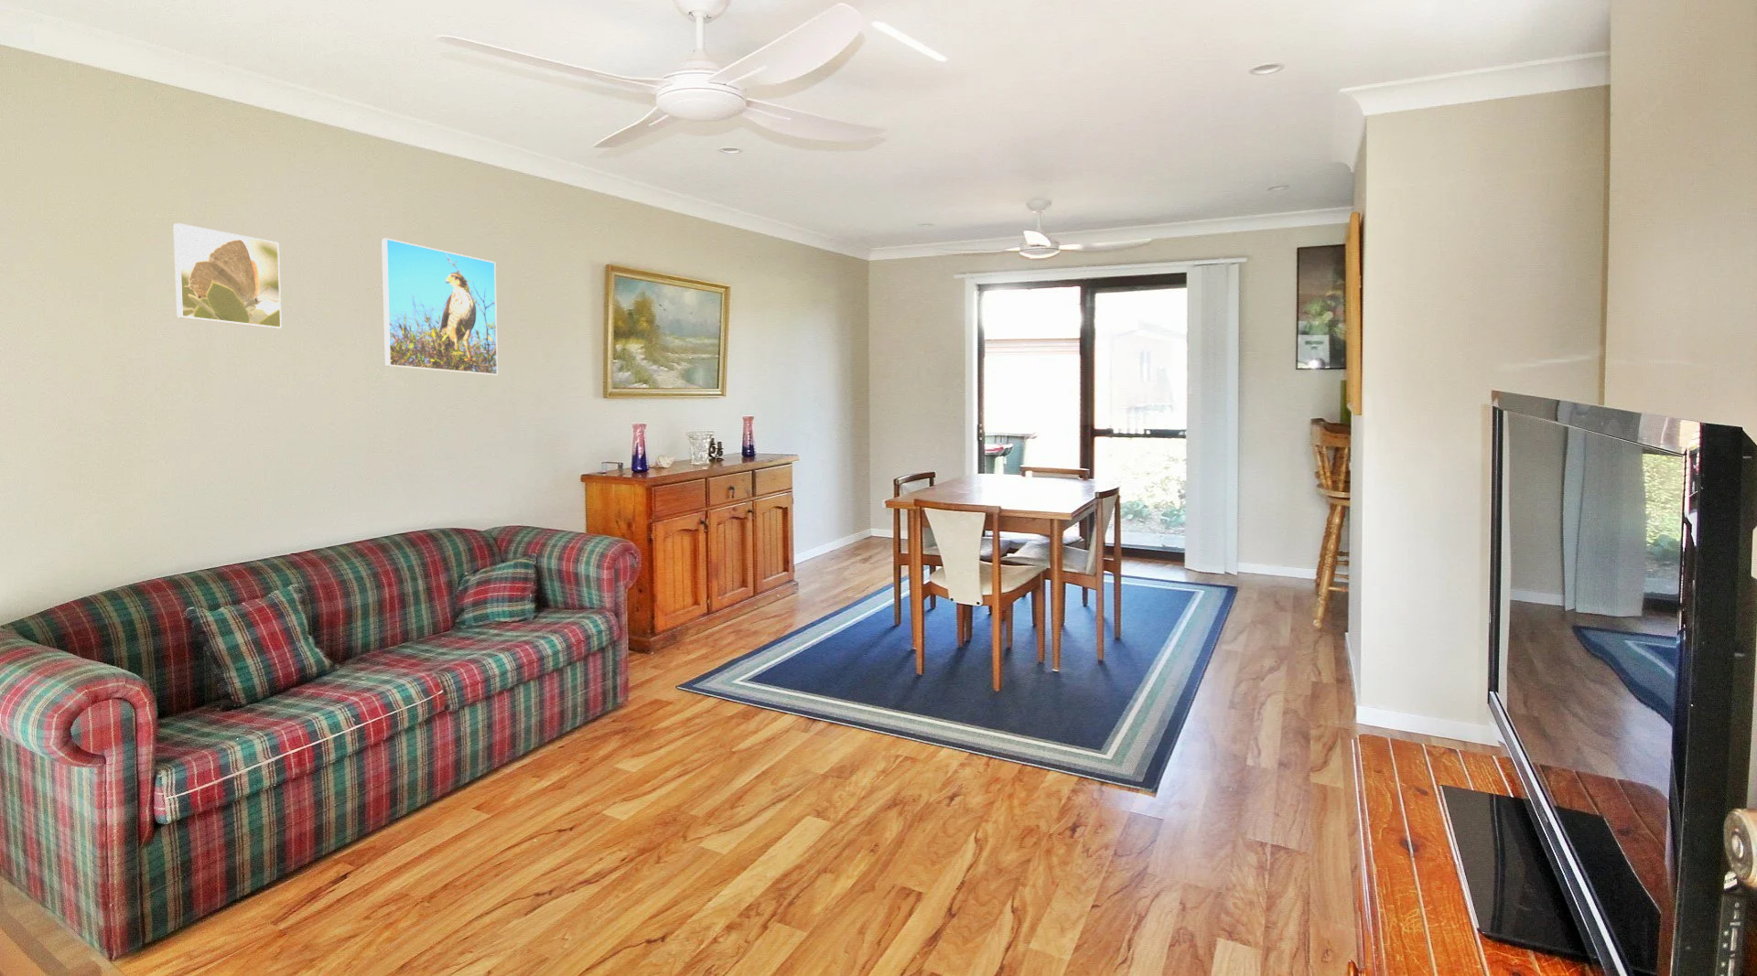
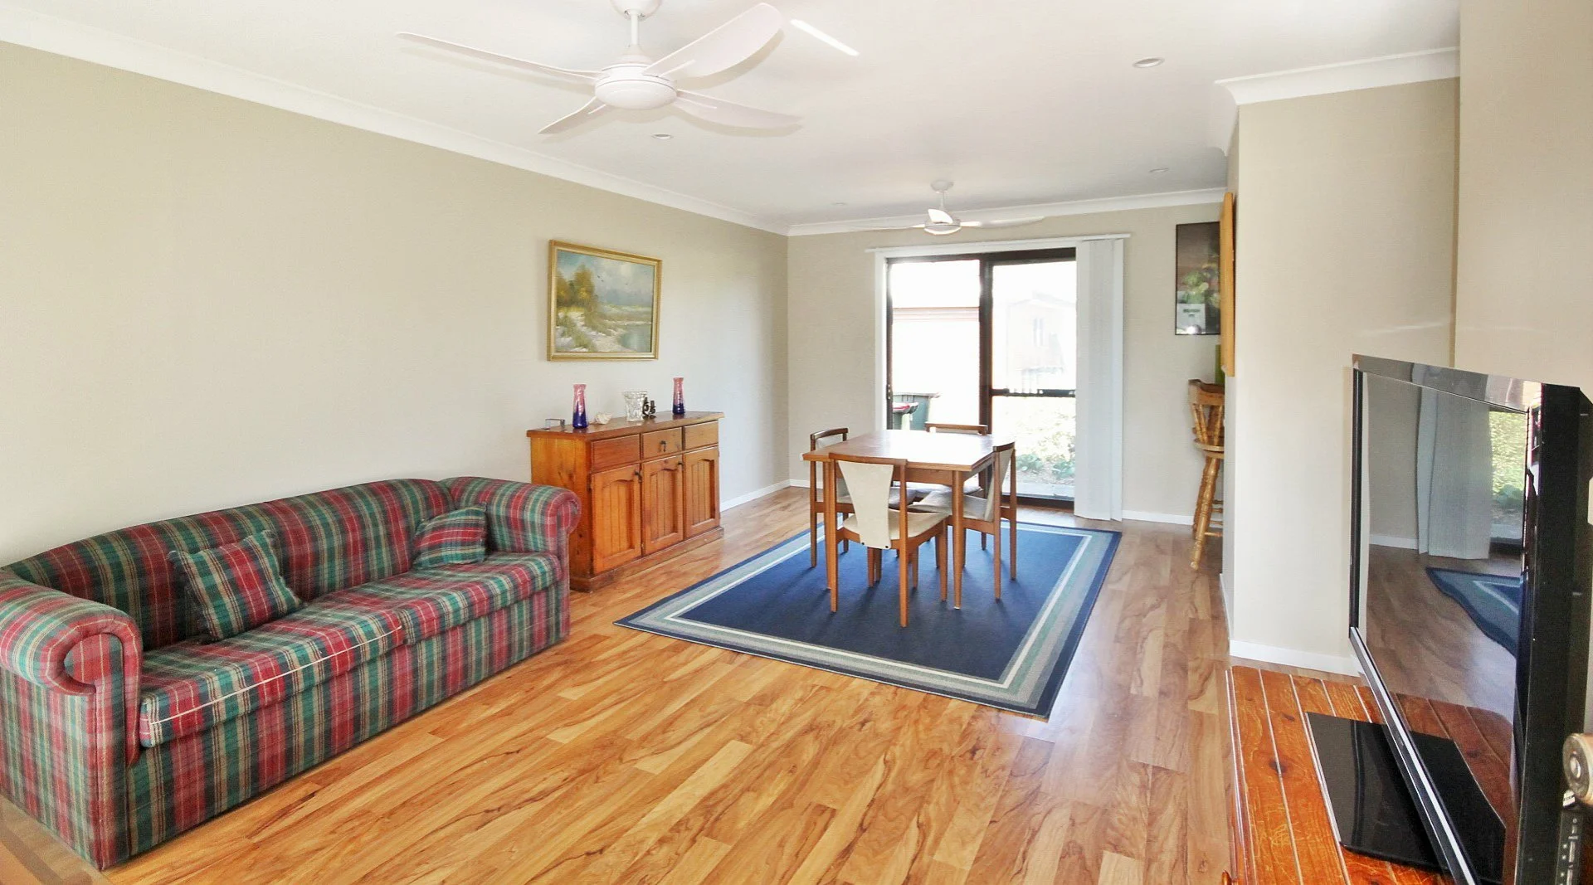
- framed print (443, 311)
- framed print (230, 278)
